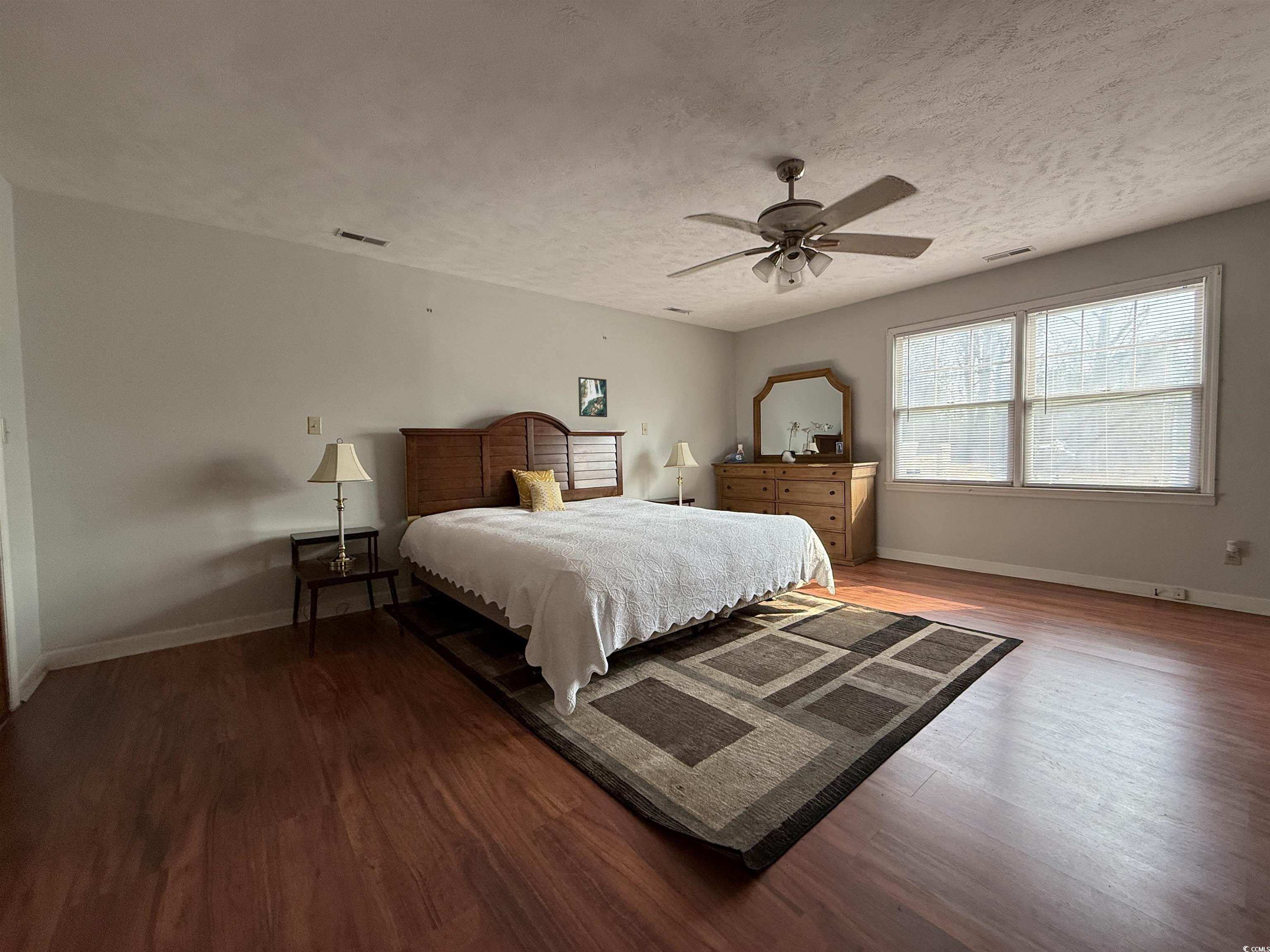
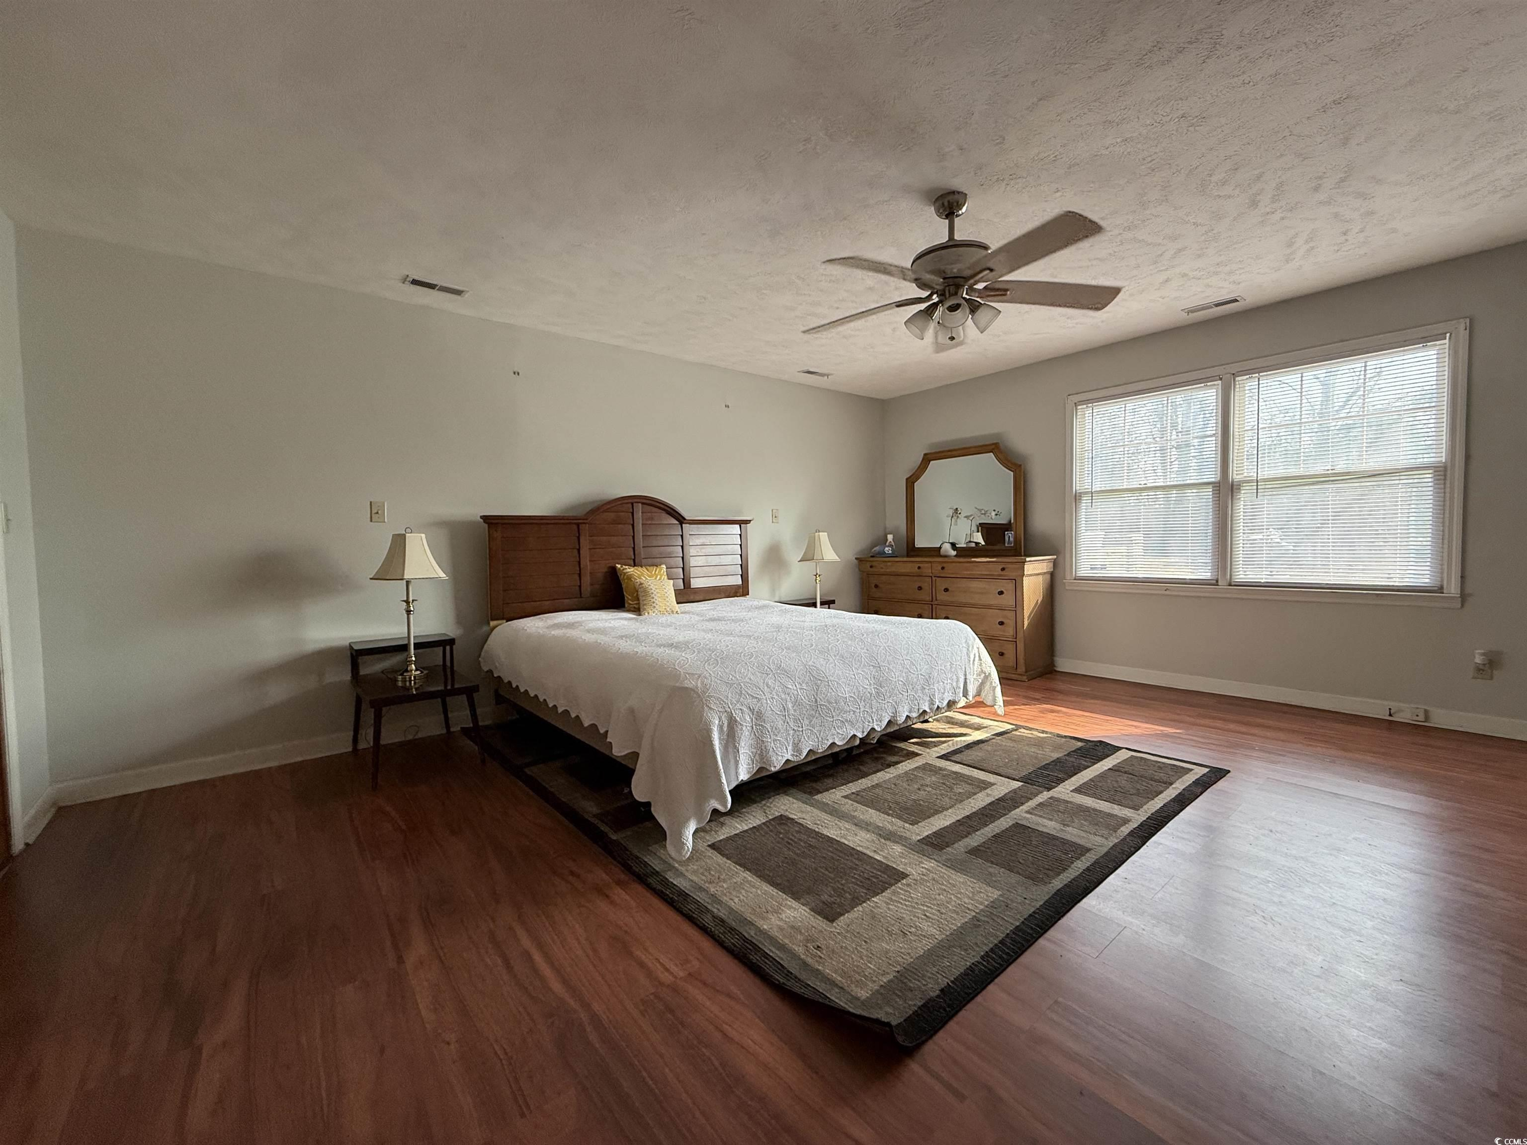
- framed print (593, 397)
